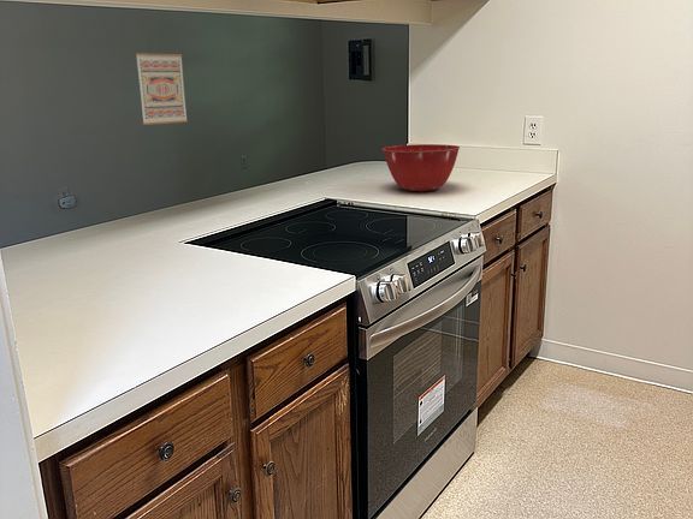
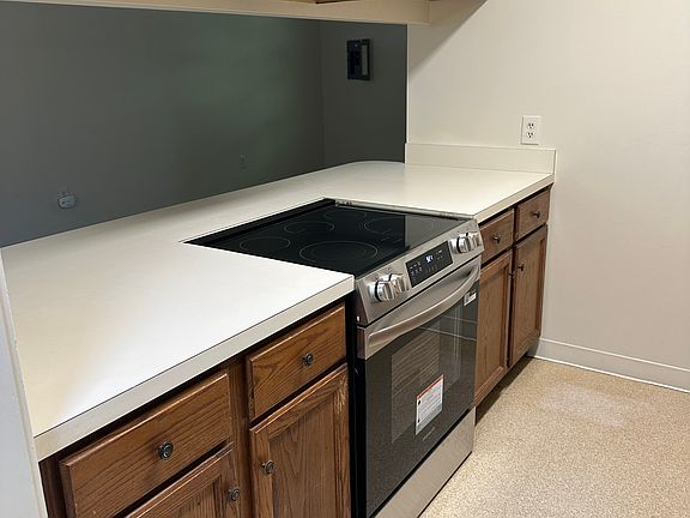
- mixing bowl (420, 167)
- wall art (162, 89)
